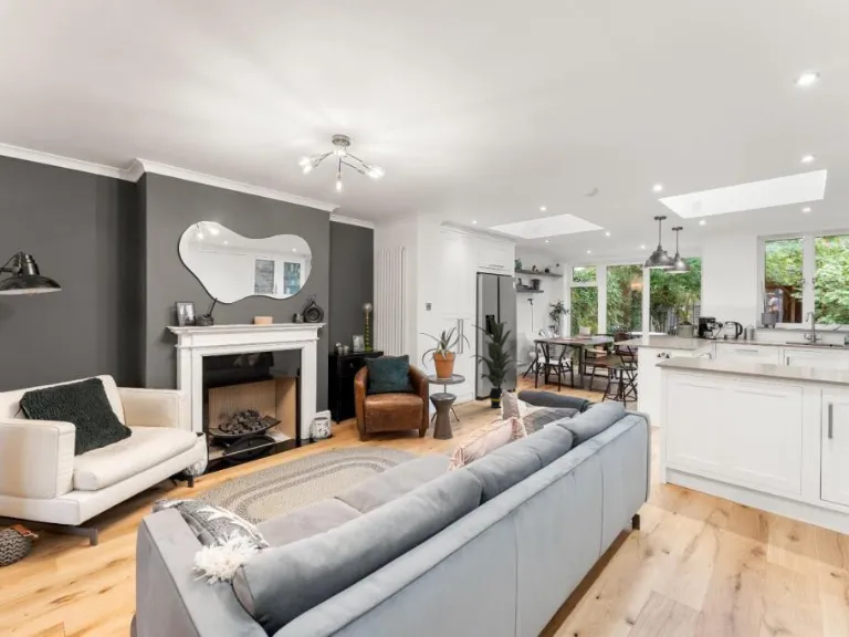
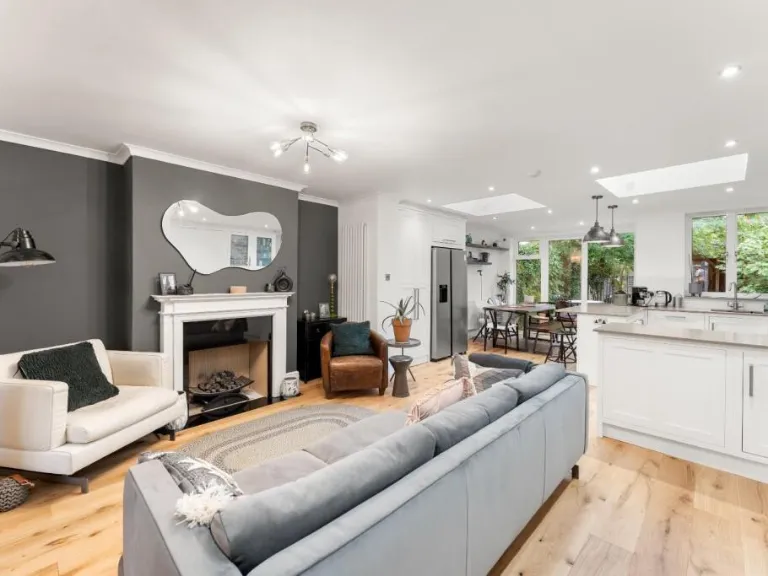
- indoor plant (492, 362)
